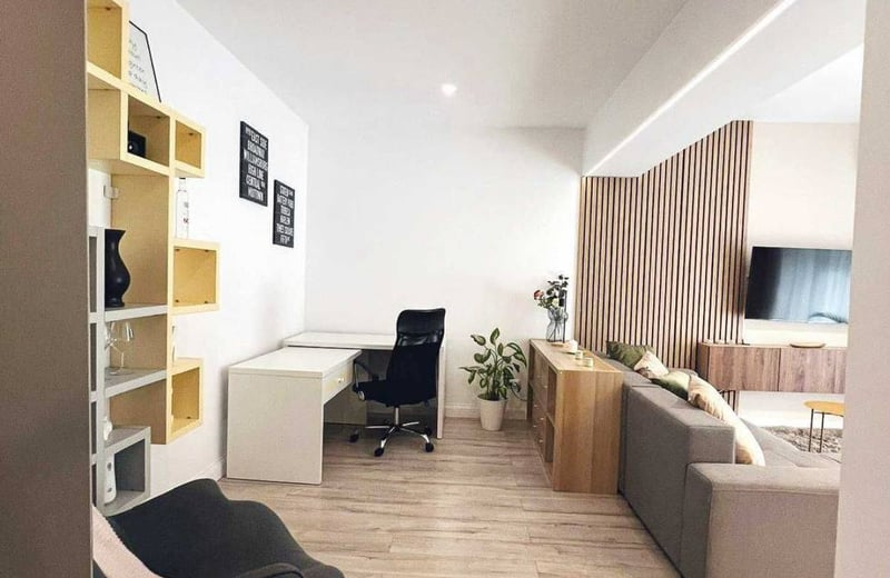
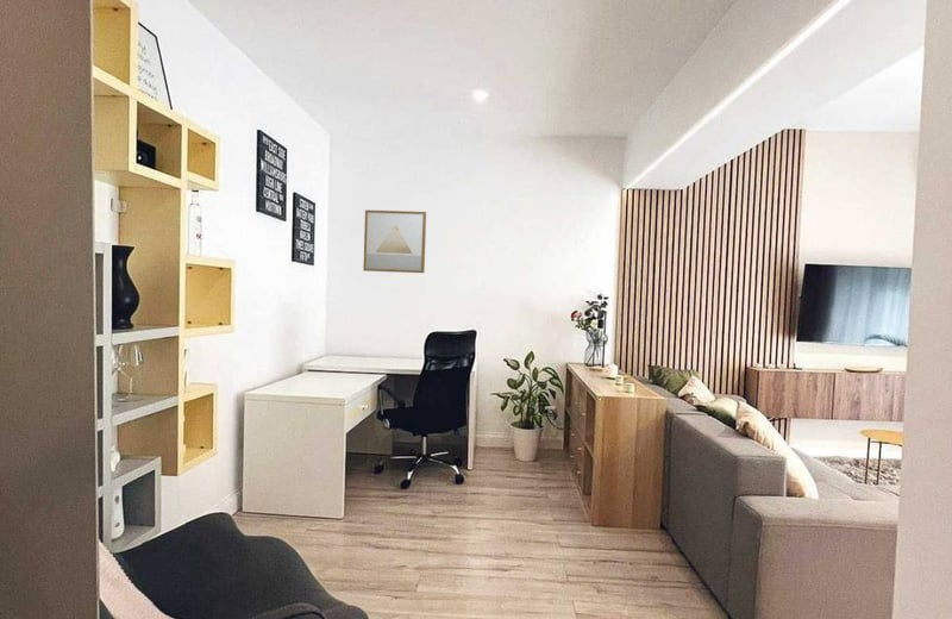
+ wall art (394, 240)
